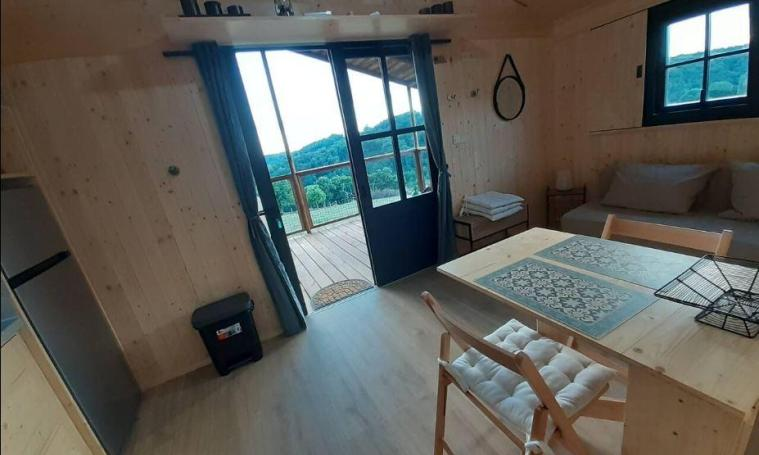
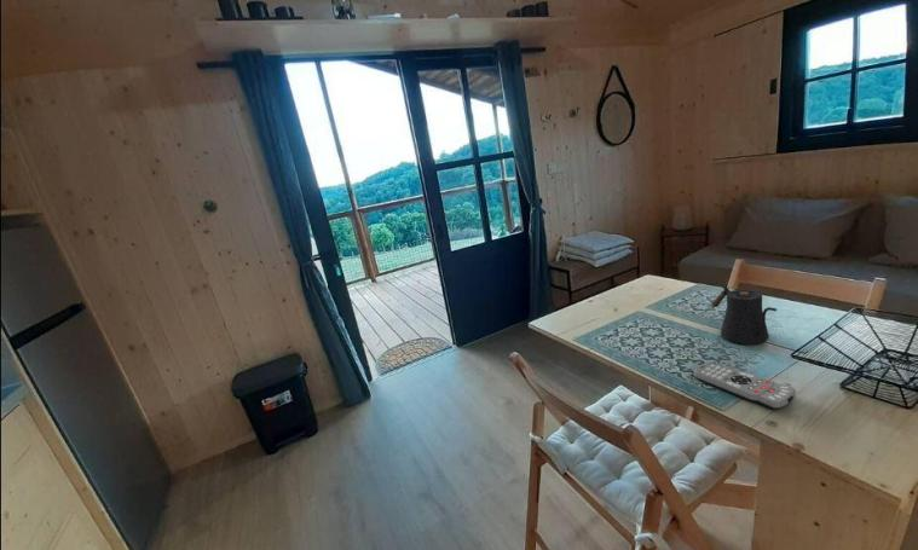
+ kettle (741, 313)
+ remote control (739, 383)
